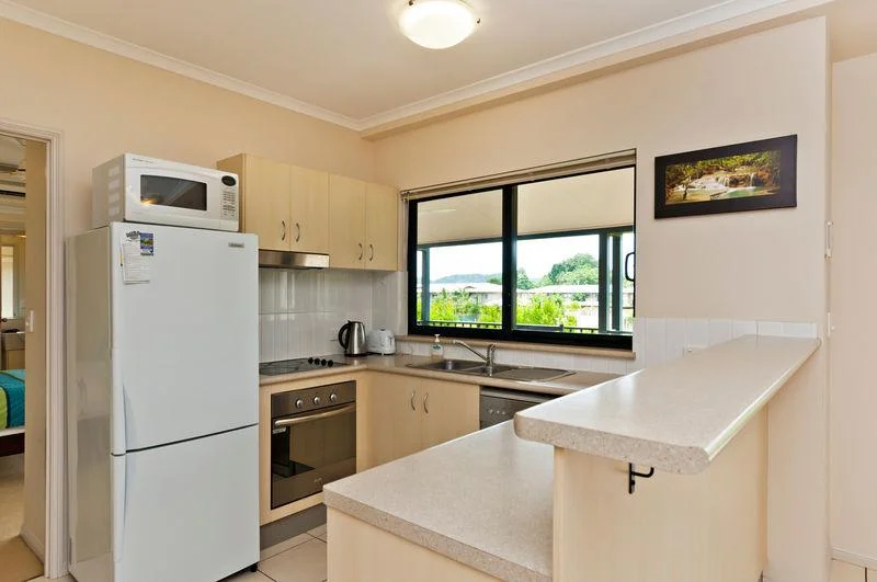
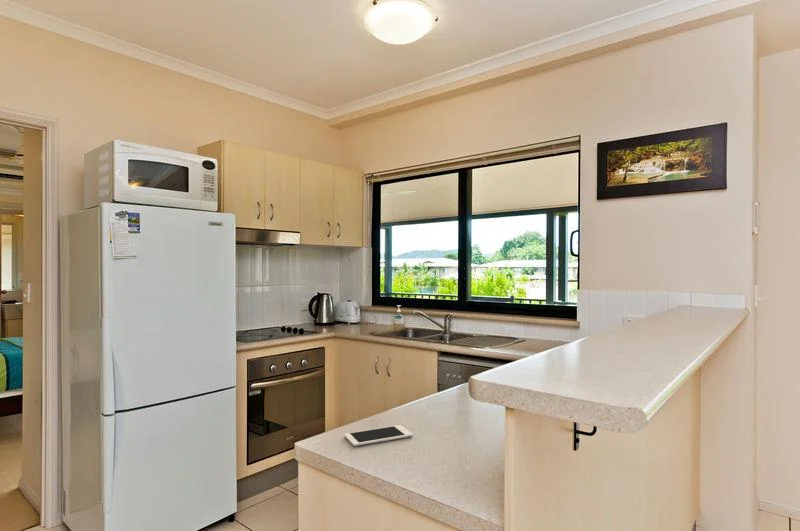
+ cell phone (378, 435)
